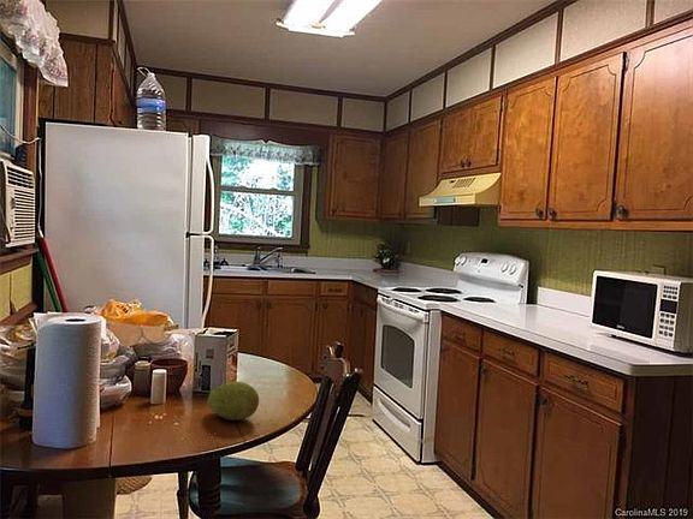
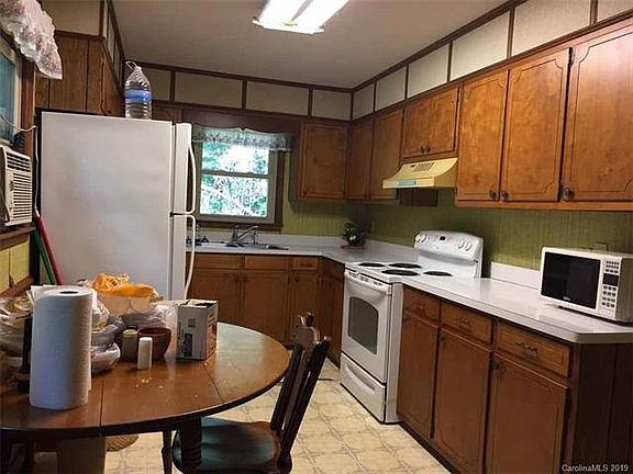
- fruit (231, 399)
